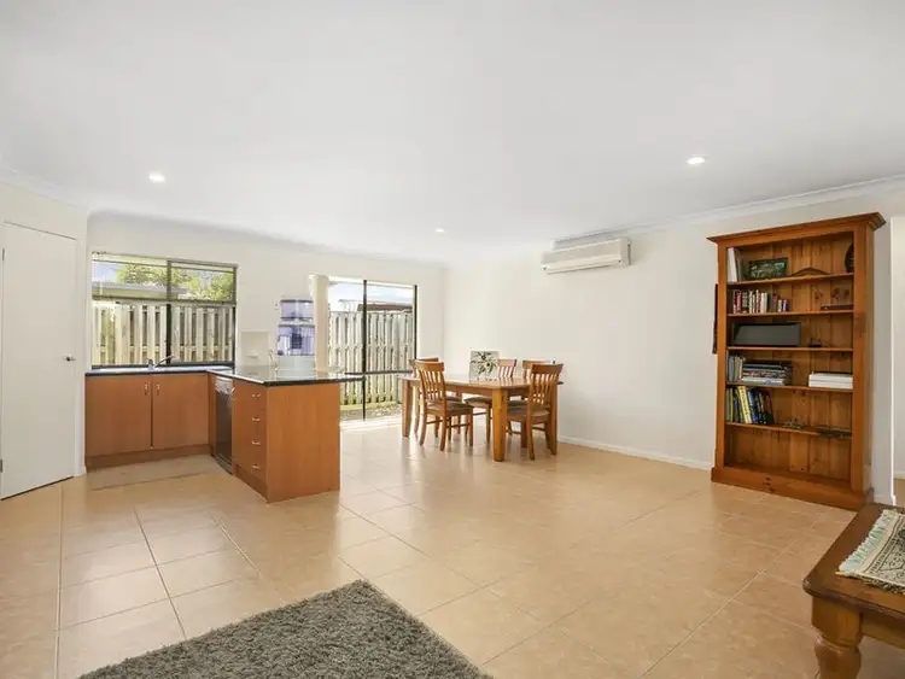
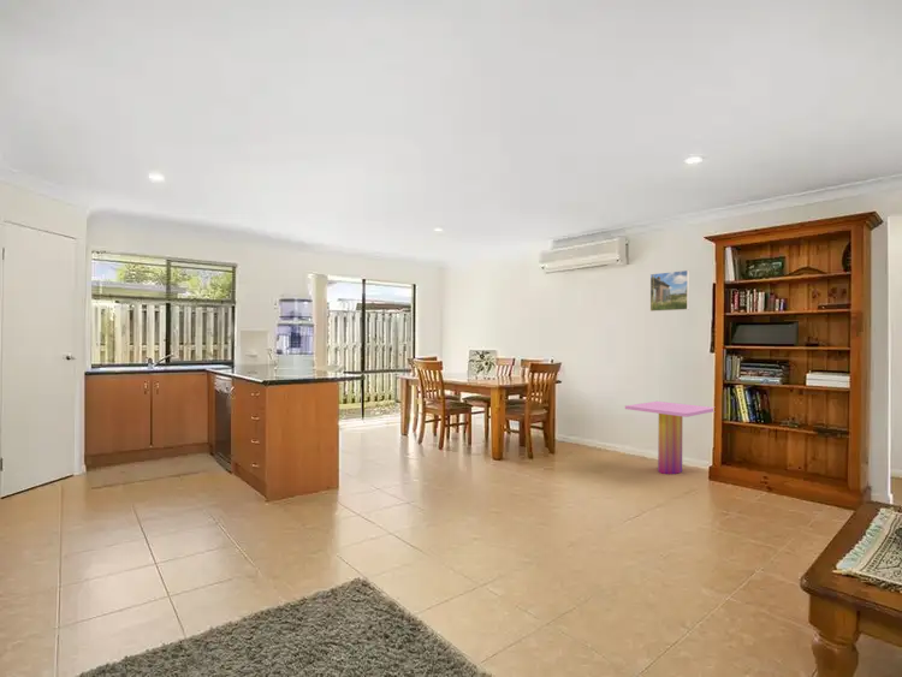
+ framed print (669, 291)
+ side table (670, 438)
